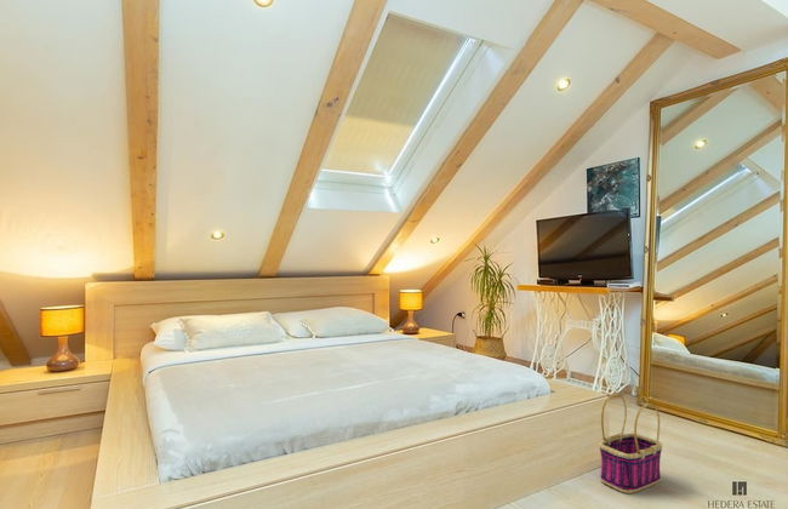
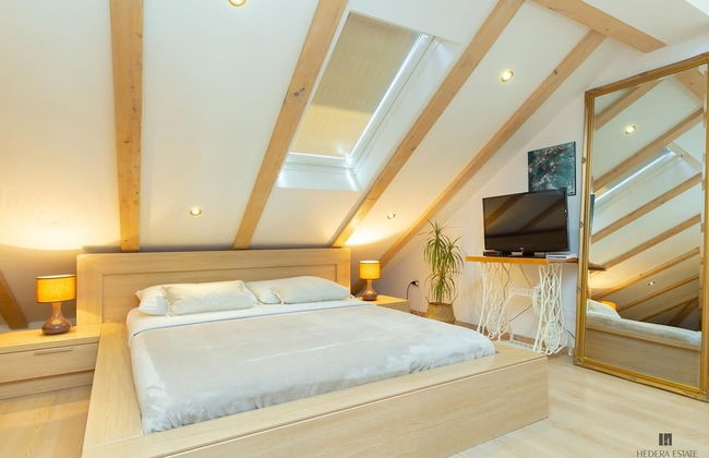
- basket (630, 439)
